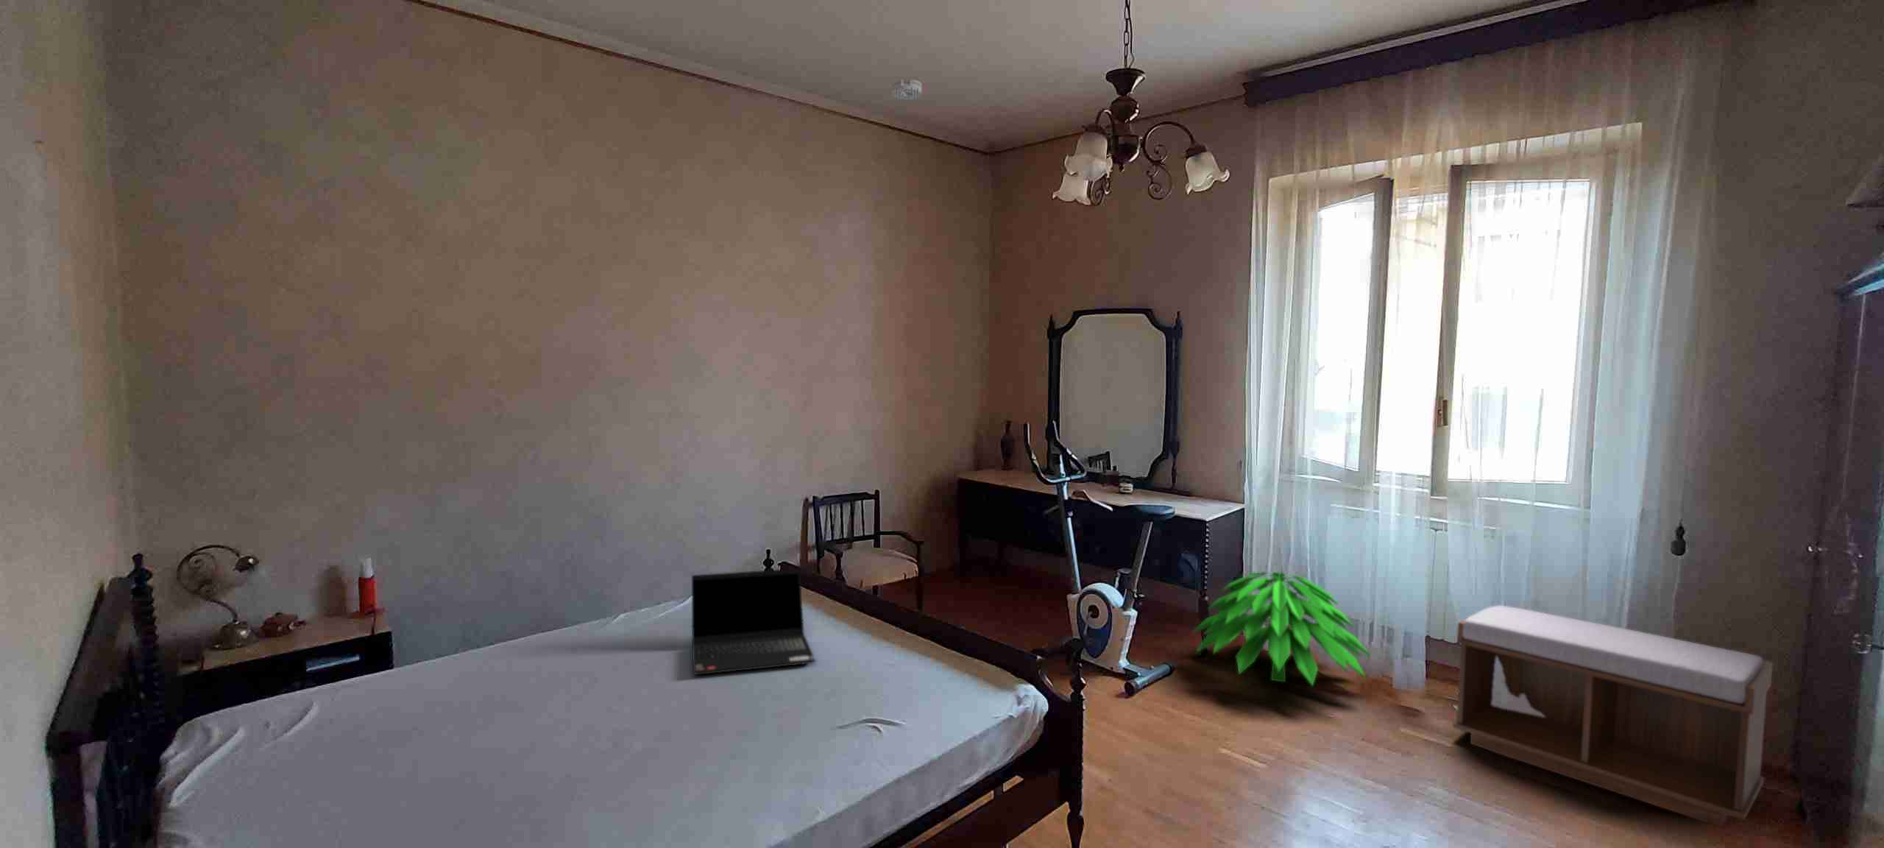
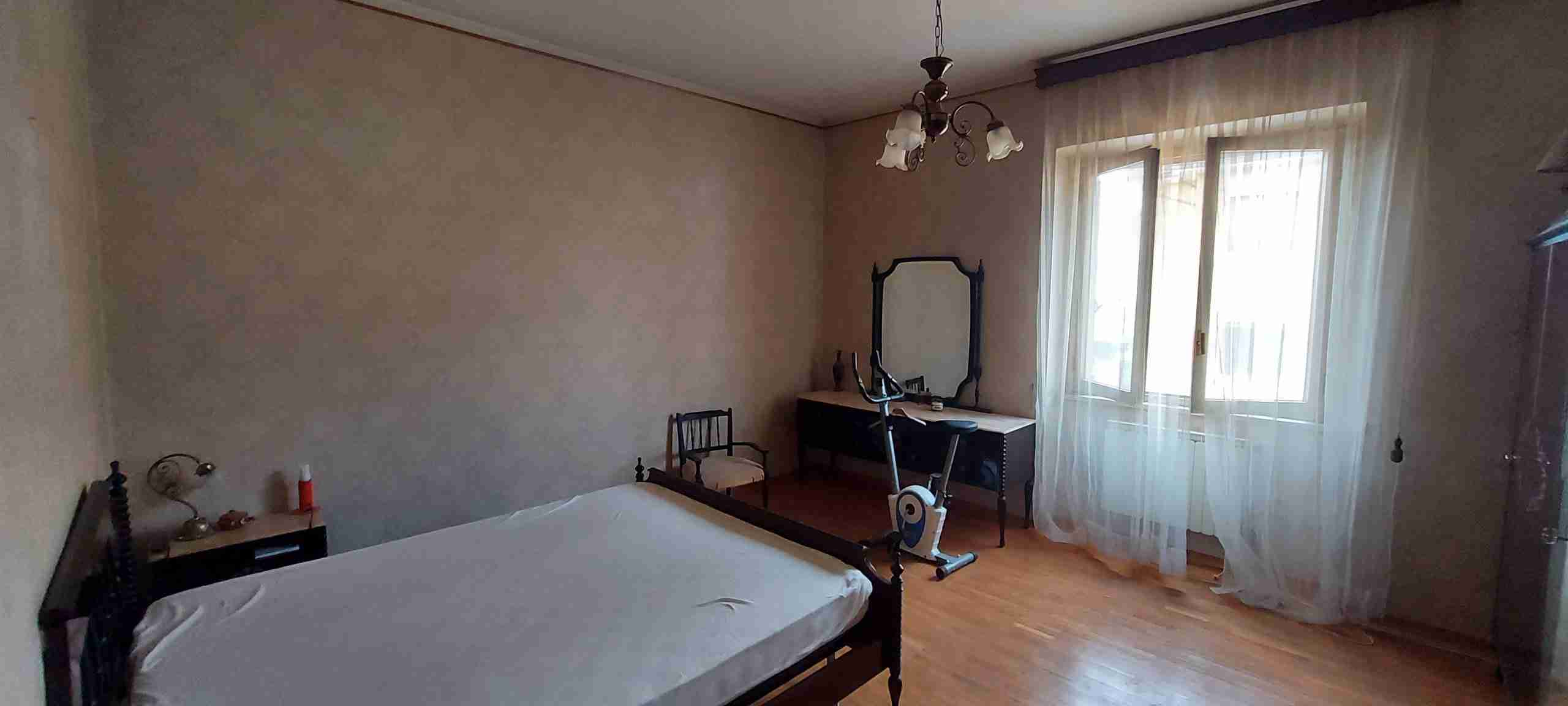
- bench (1600, 700)
- smoke detector (907, 89)
- indoor plant (1280, 621)
- laptop computer (751, 619)
